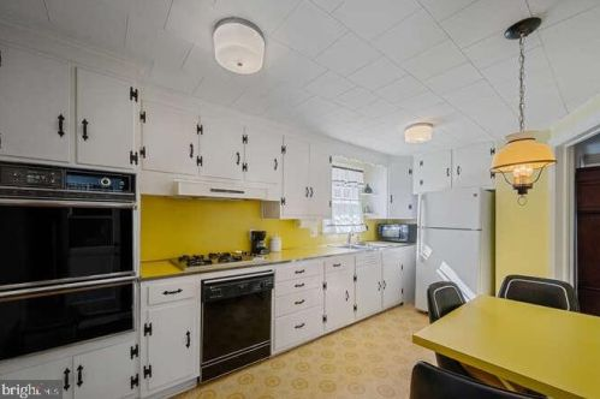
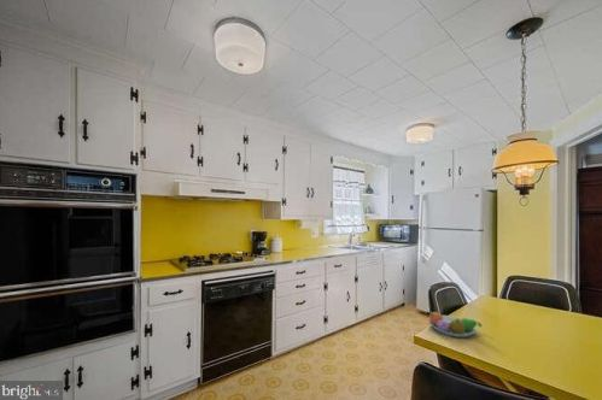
+ fruit bowl (452, 320)
